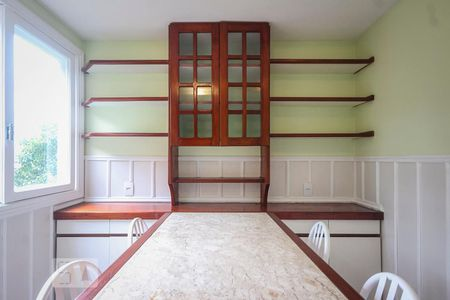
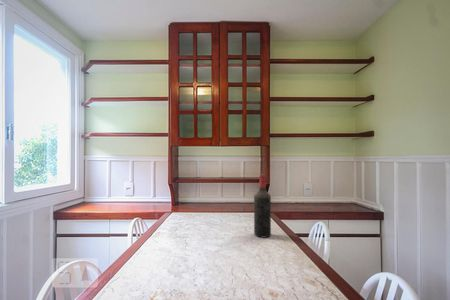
+ wine bottle (262, 204)
